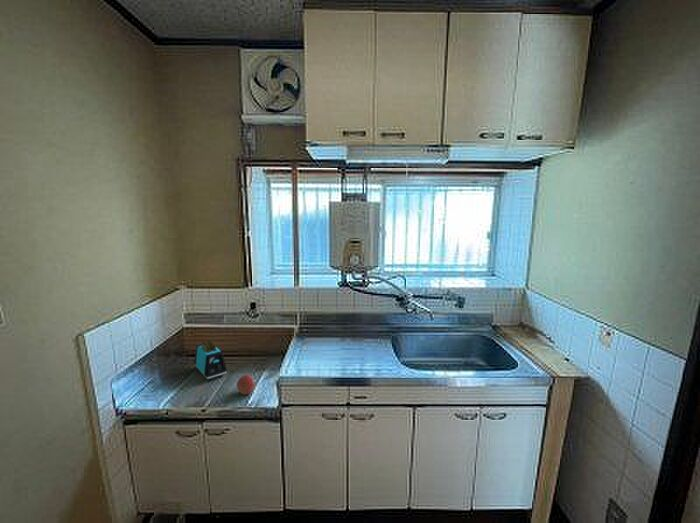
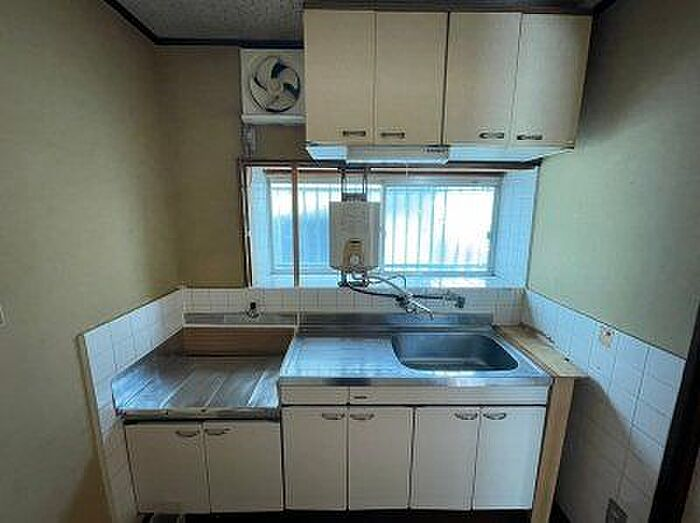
- apple (246, 384)
- toaster (209, 357)
